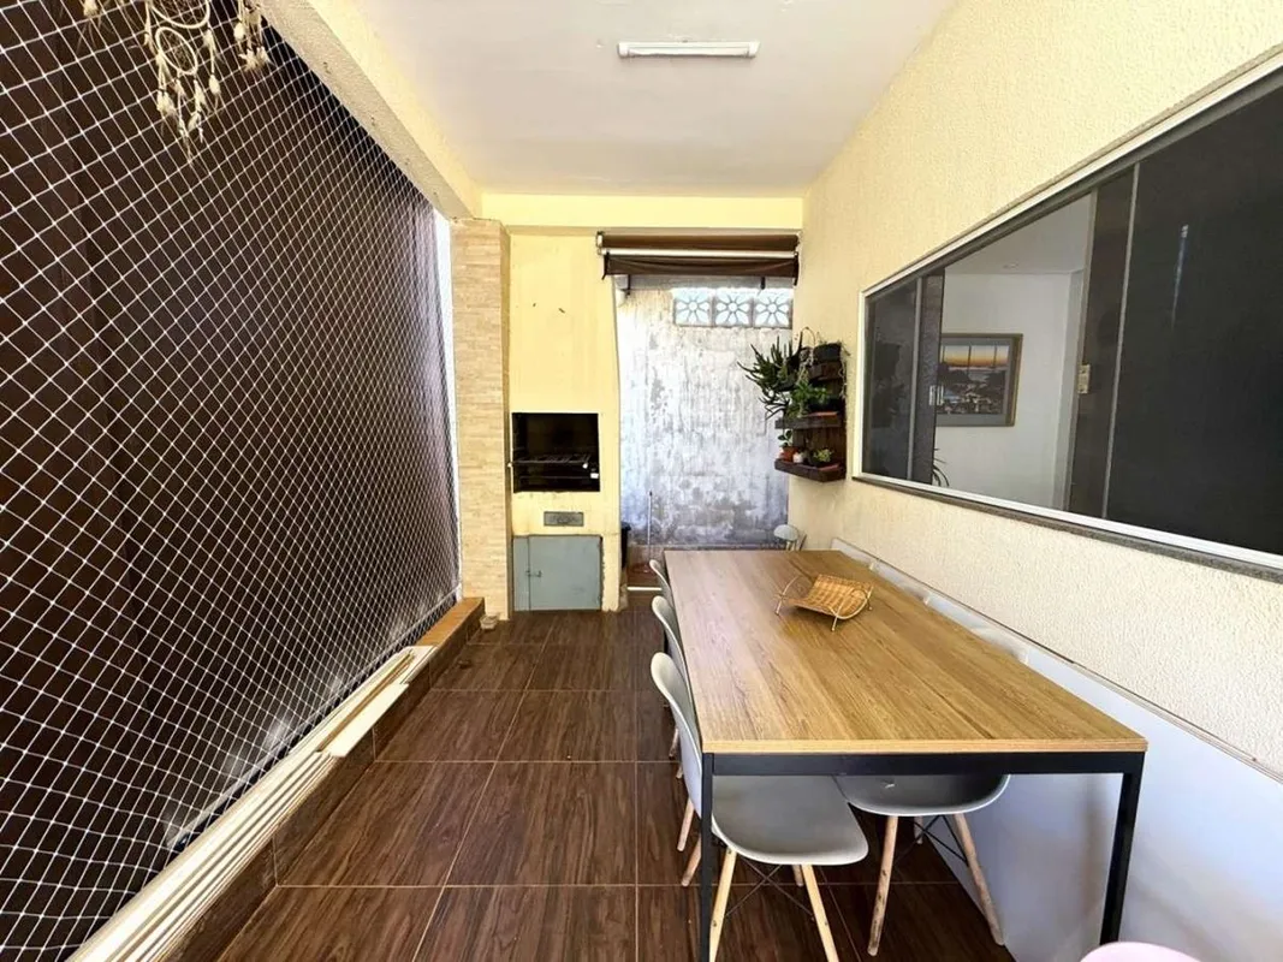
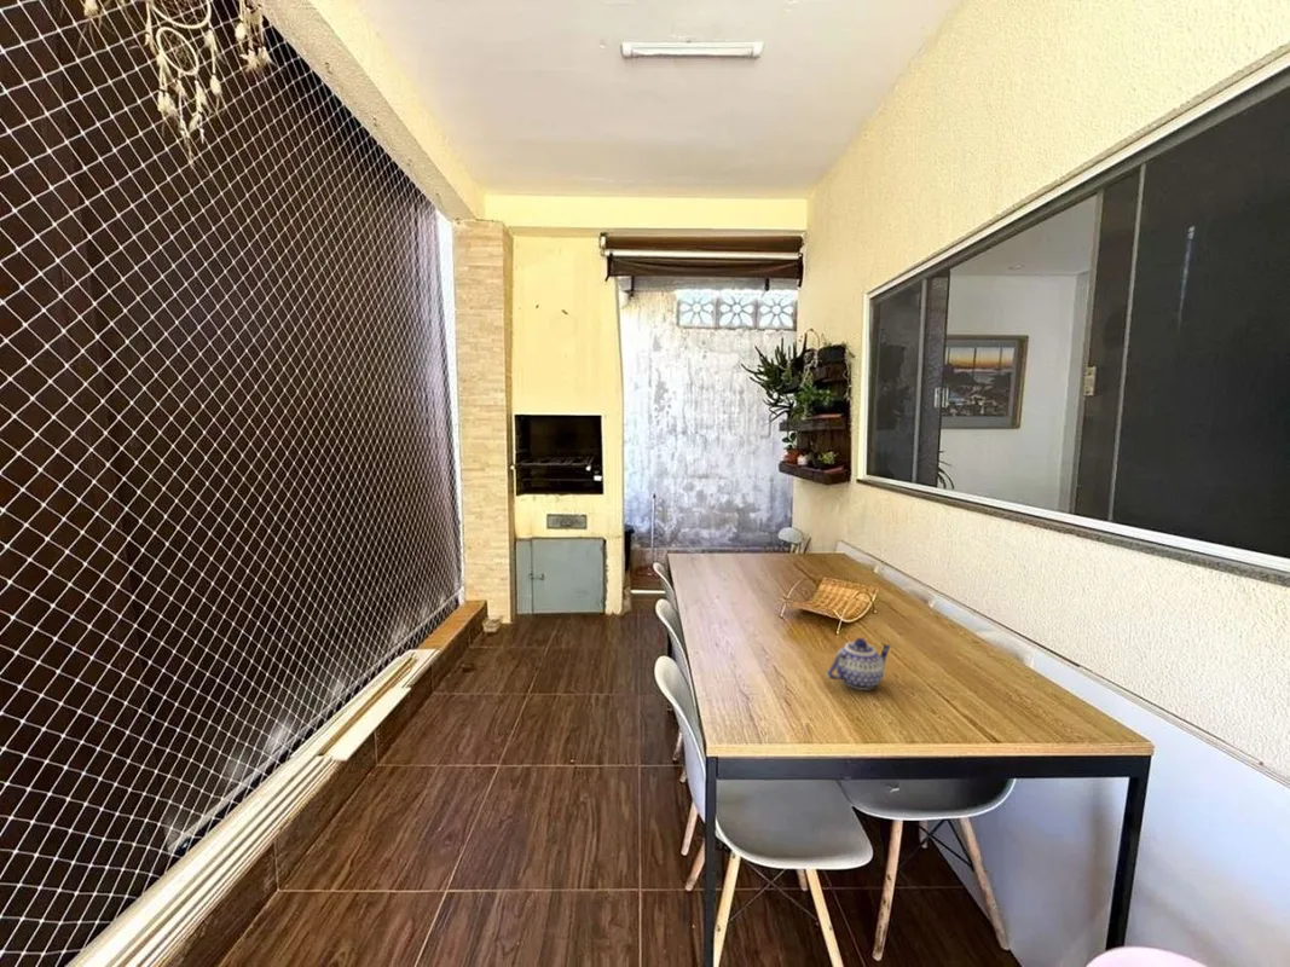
+ teapot (860, 660)
